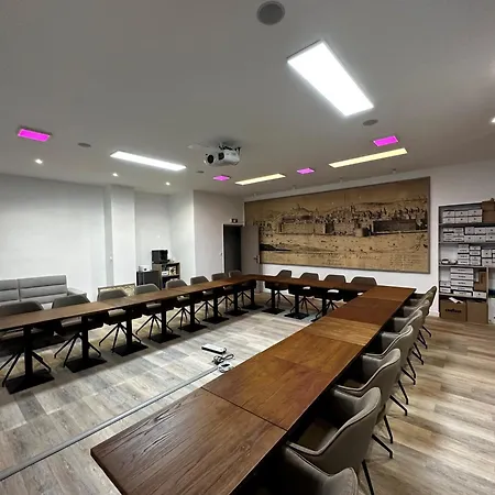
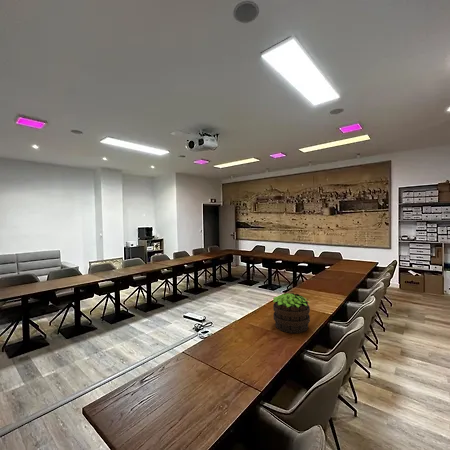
+ potted plant (291, 310)
